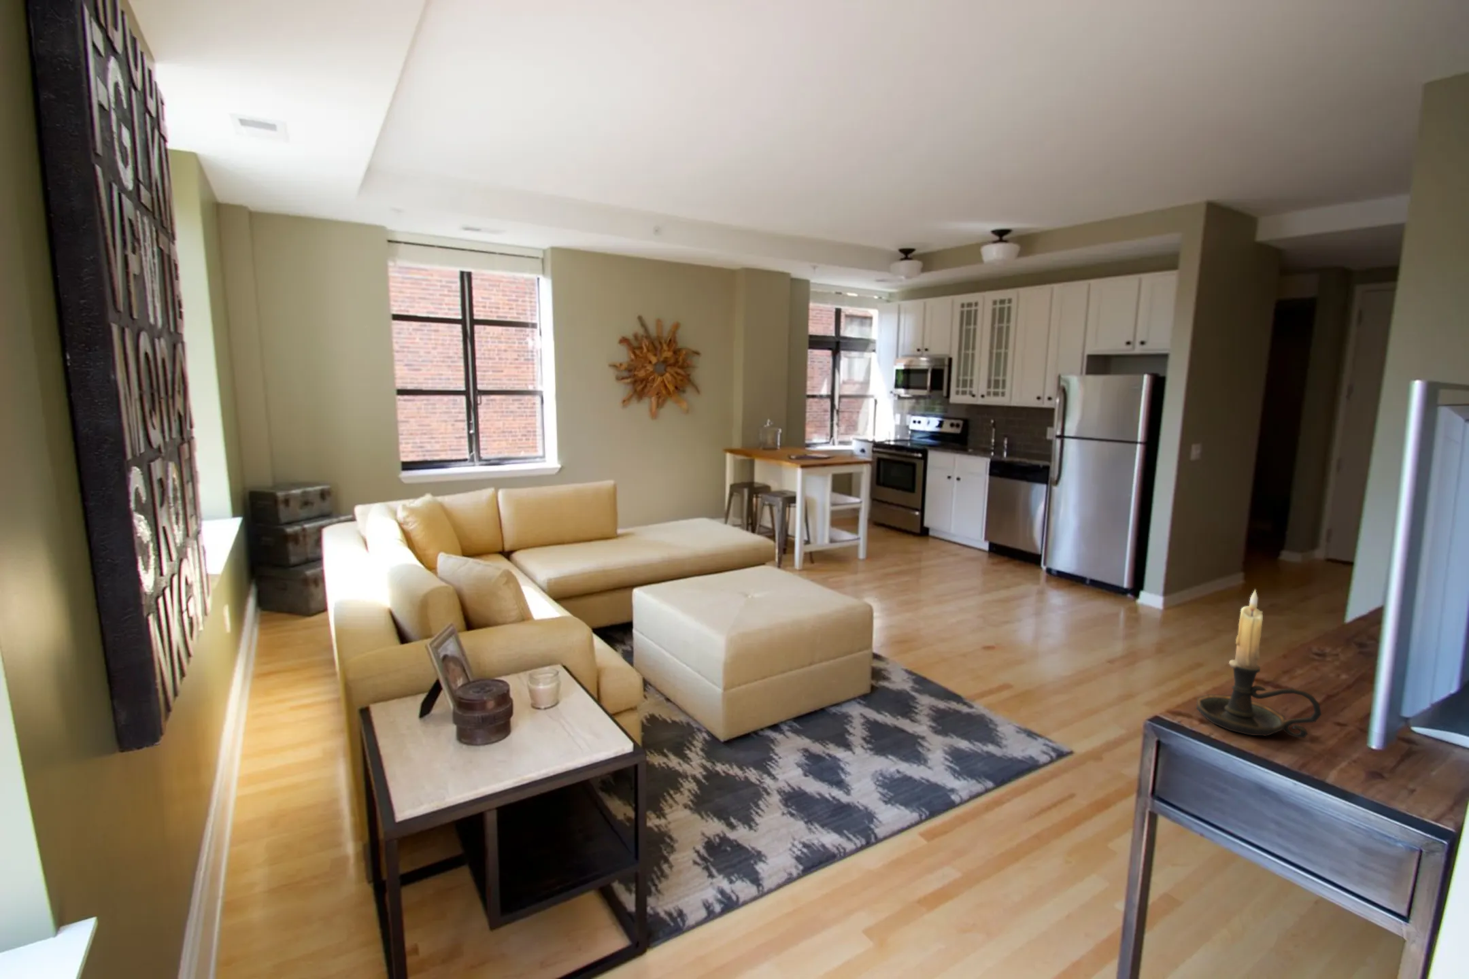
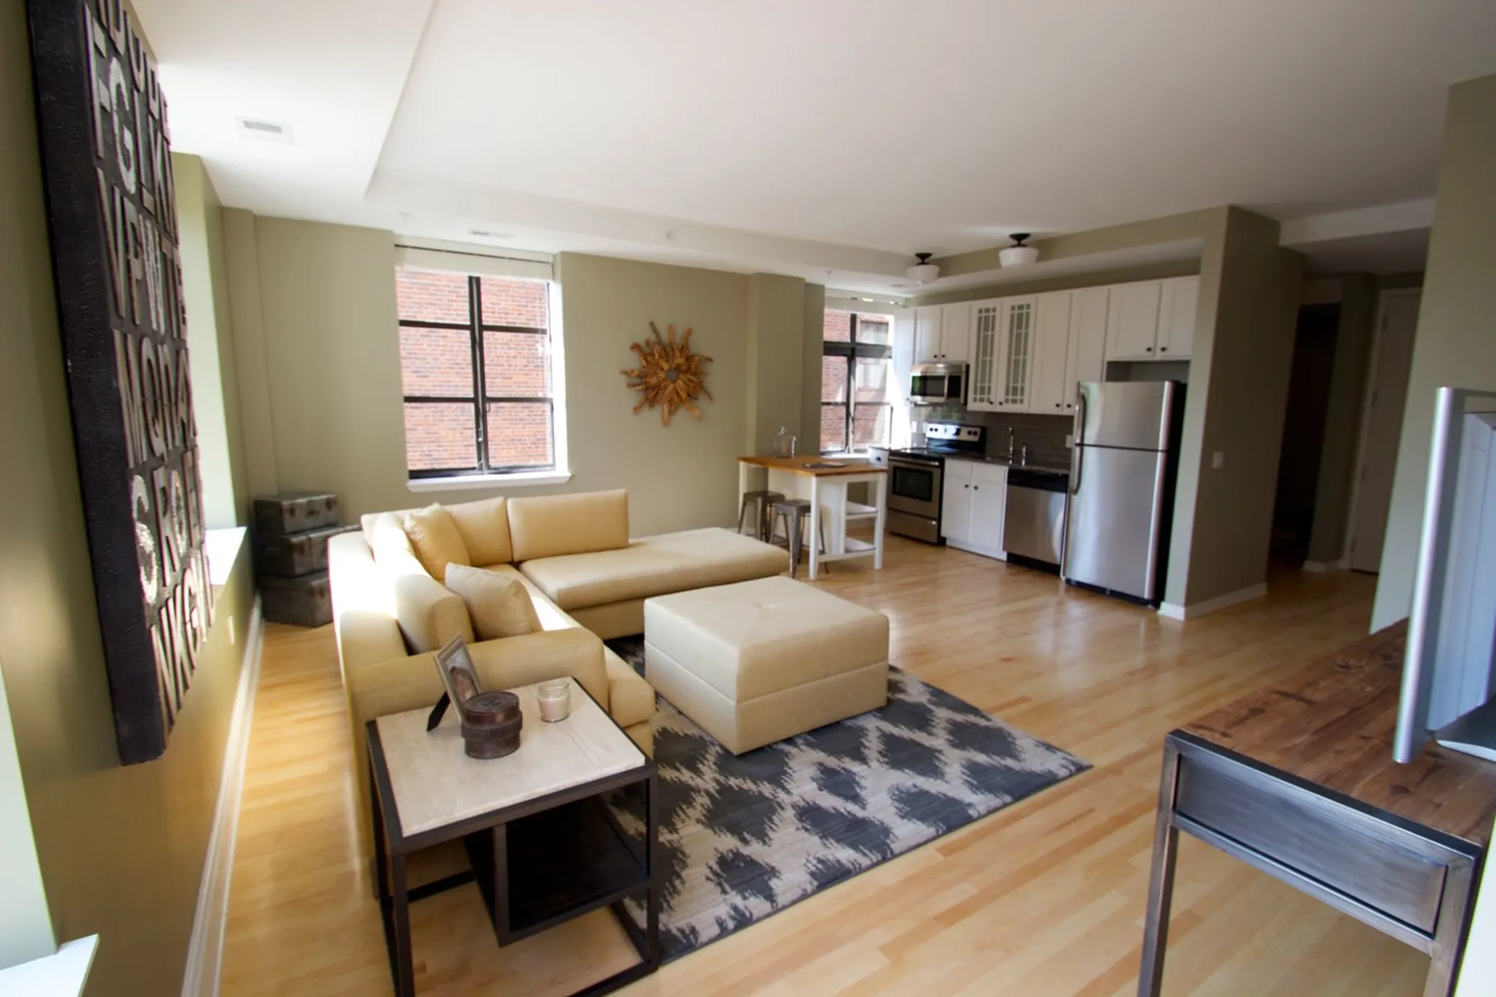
- candle holder (1259, 658)
